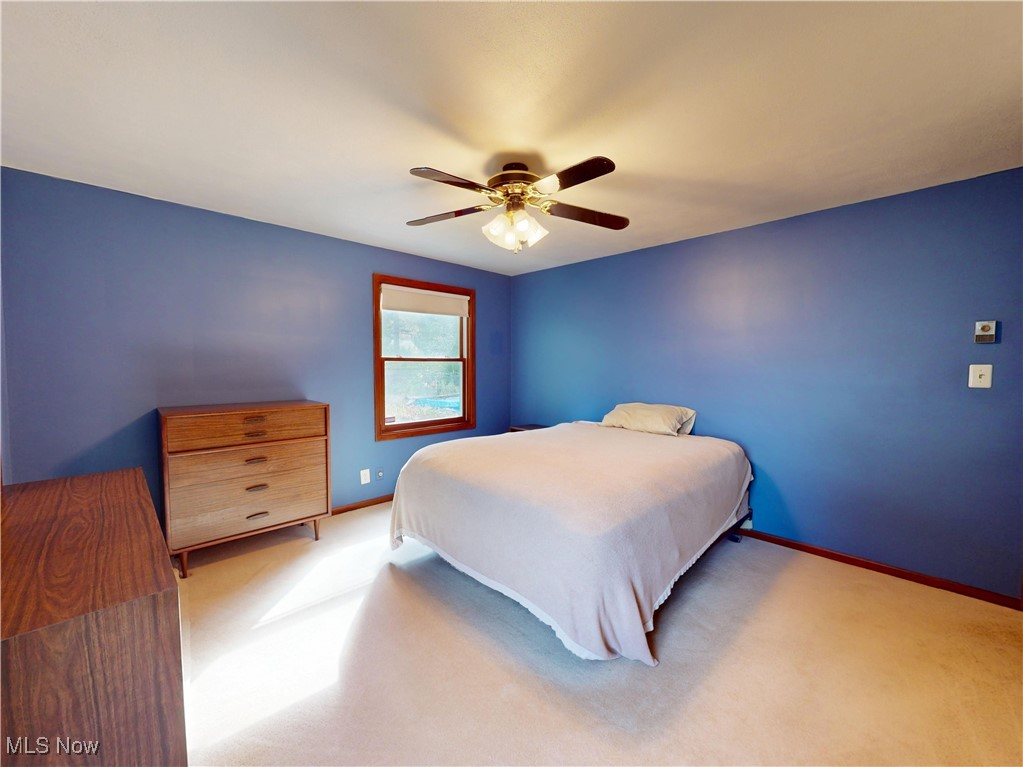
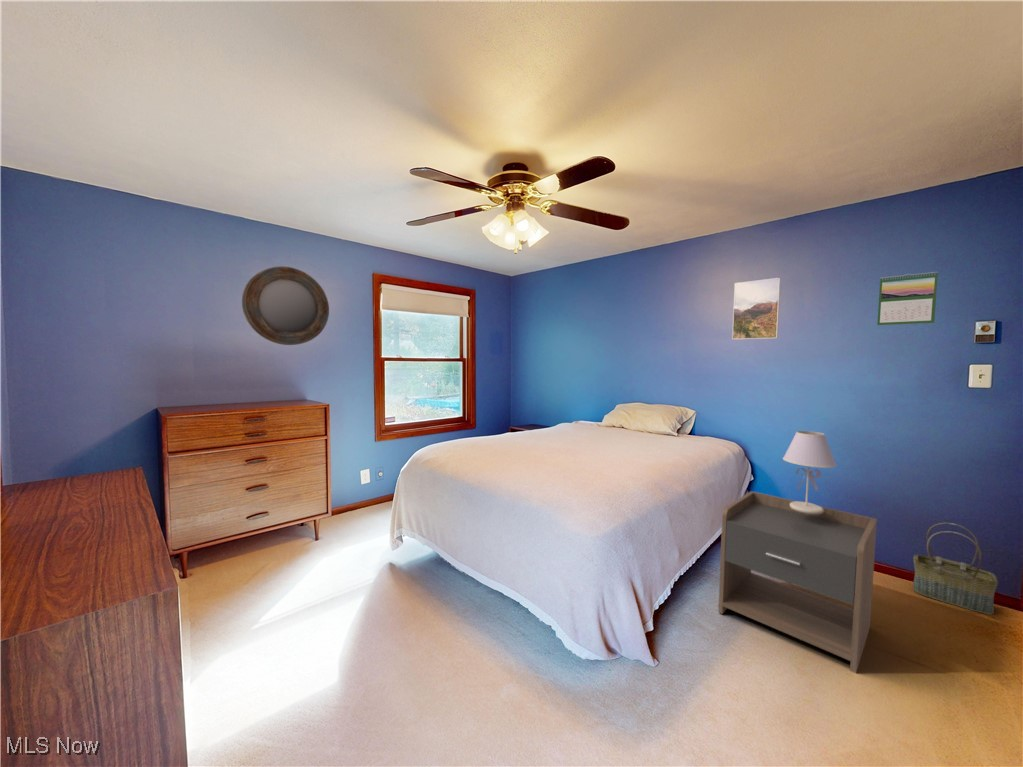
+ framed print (755, 309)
+ calendar (906, 298)
+ home mirror (288, 306)
+ table lamp (807, 481)
+ basket (953, 563)
+ nightstand (794, 568)
